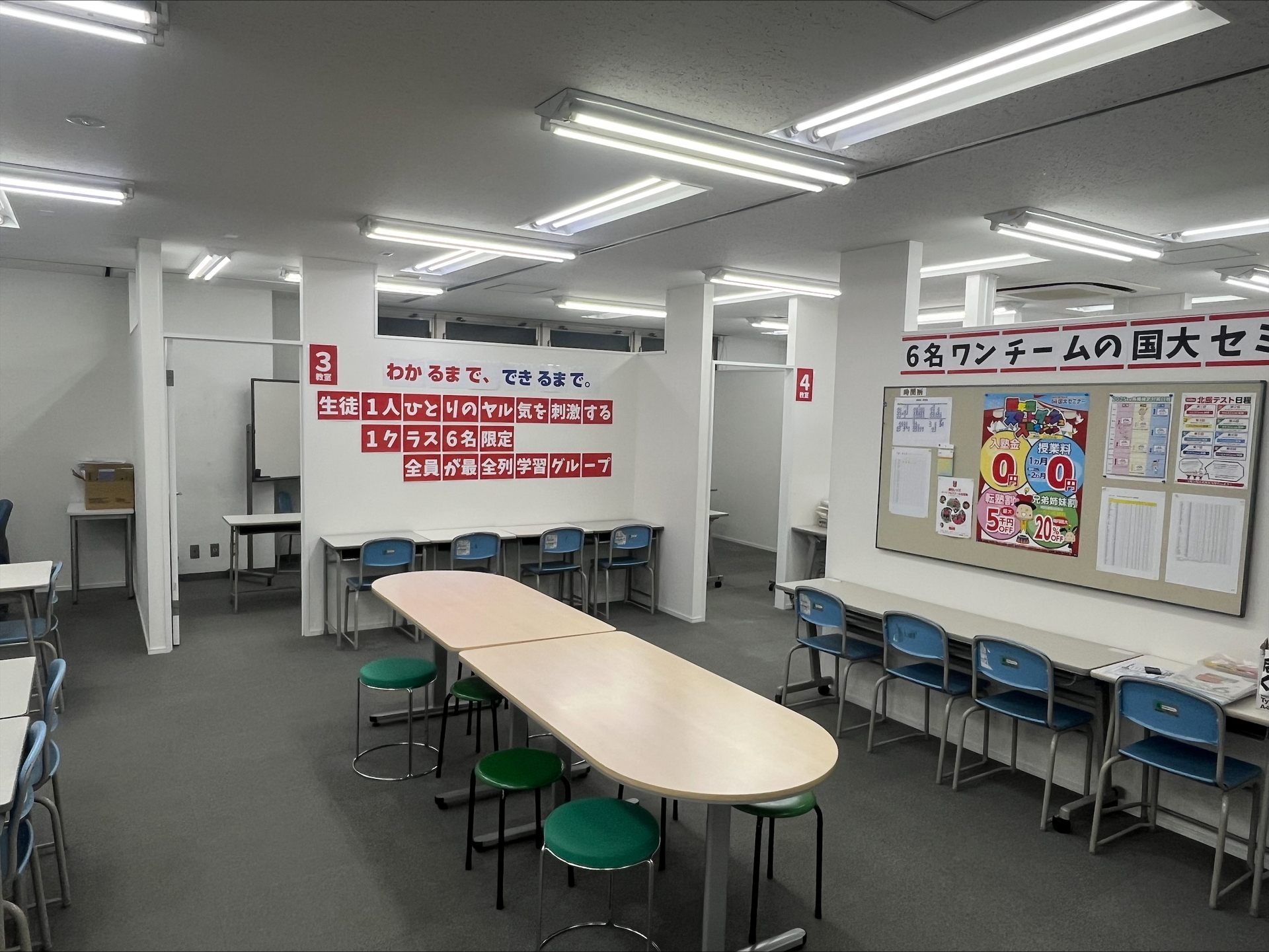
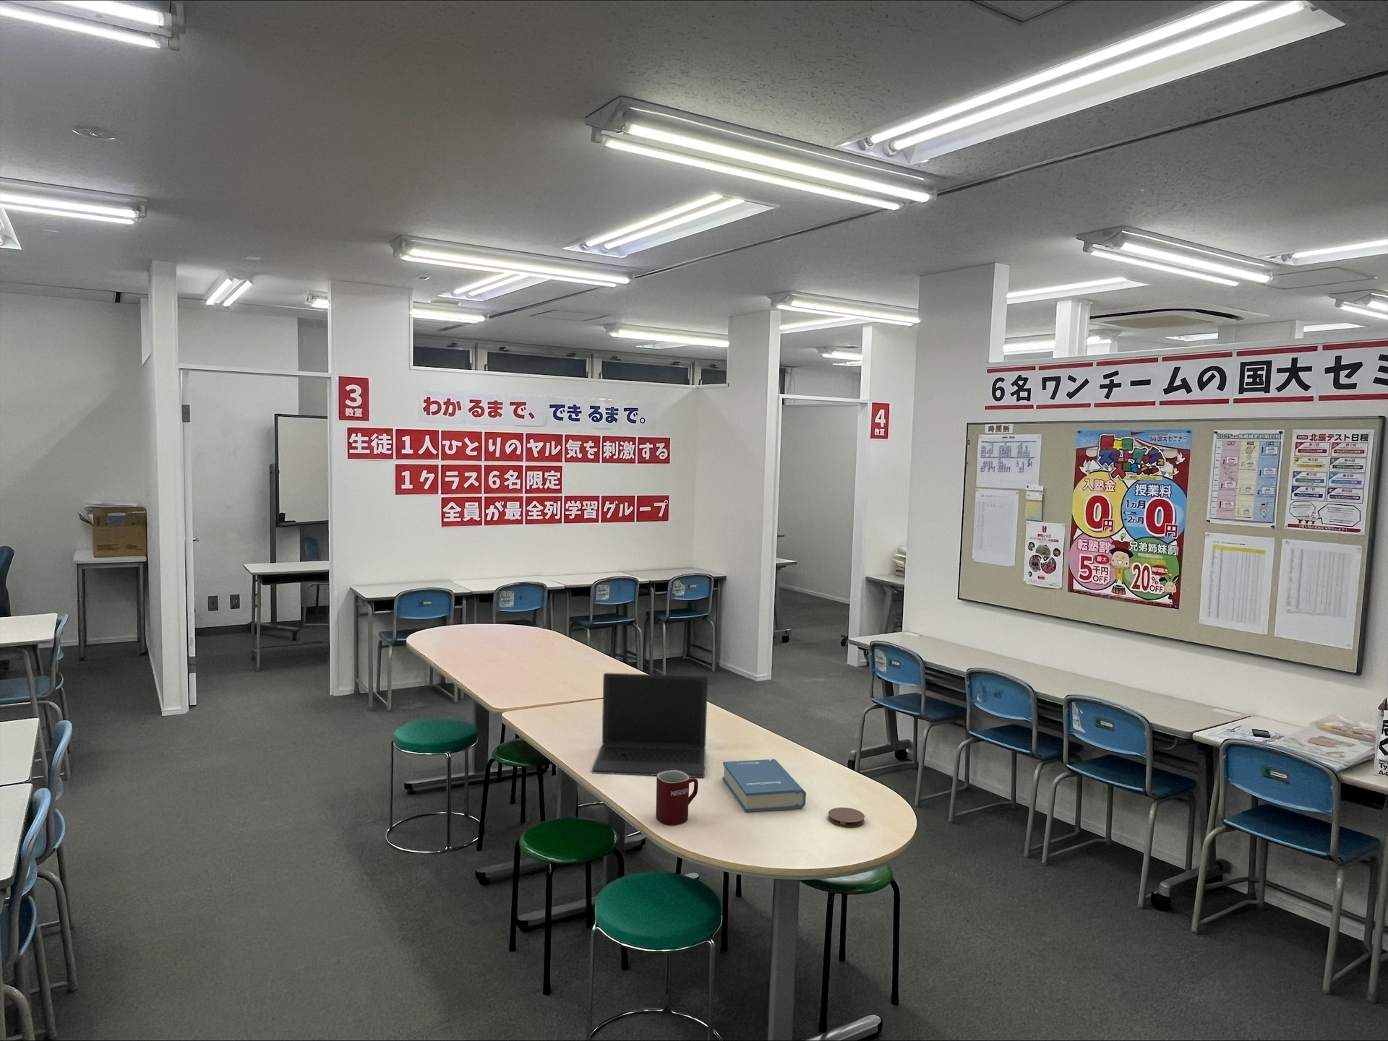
+ coaster (845, 817)
+ mug (678, 796)
+ hardback book (762, 784)
+ laptop (652, 723)
